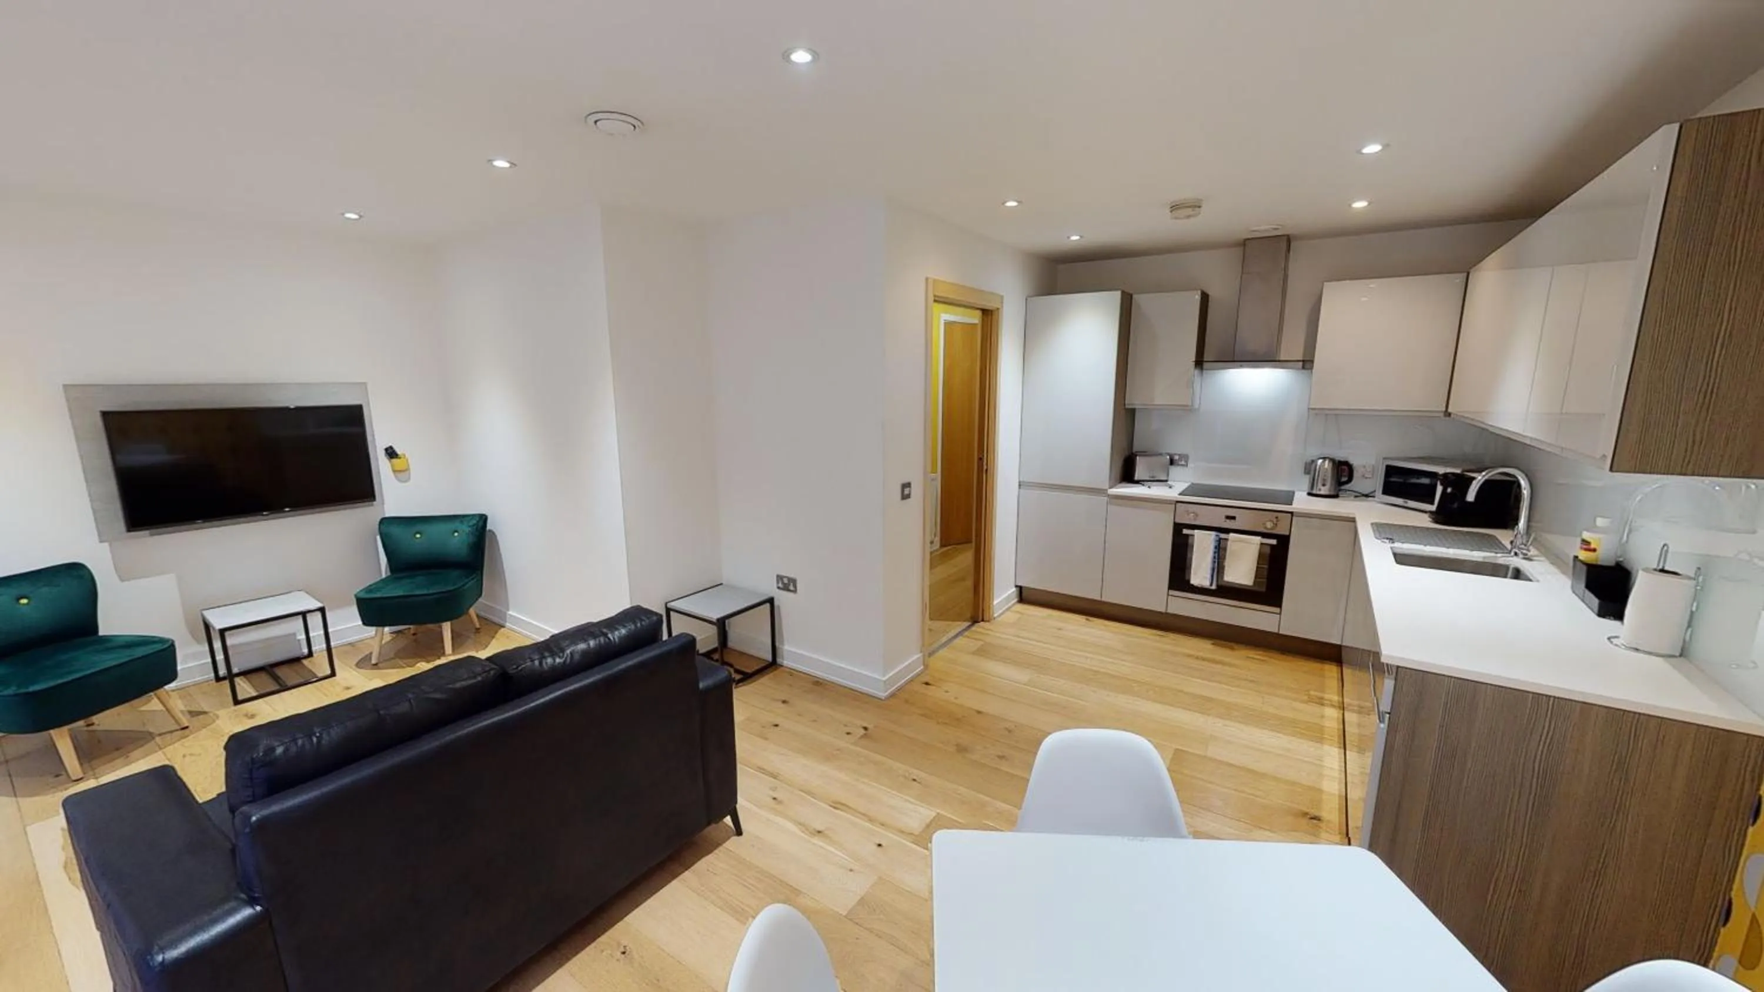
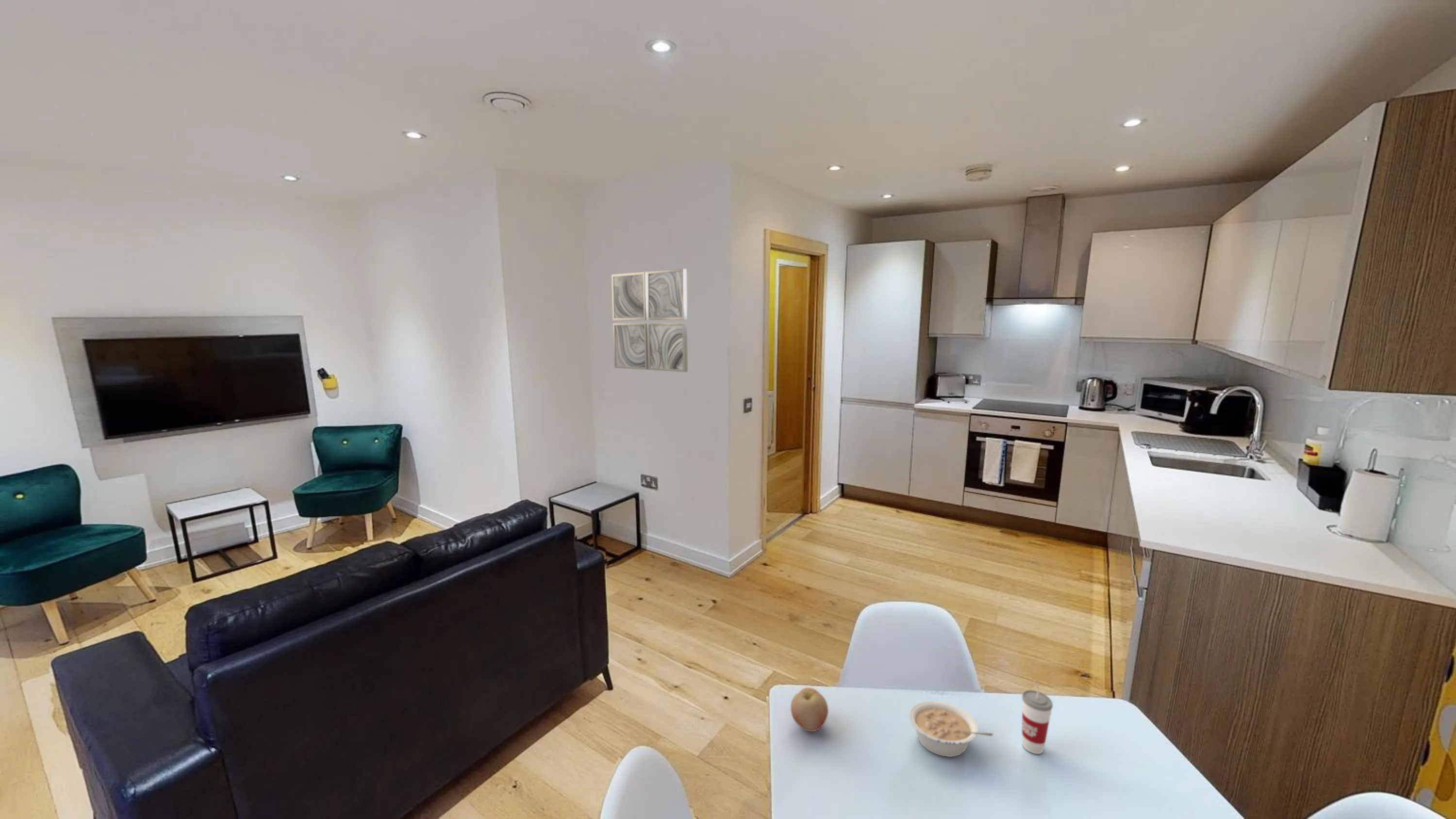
+ fruit (809, 710)
+ cup (1036, 714)
+ wall art (648, 323)
+ legume (945, 729)
